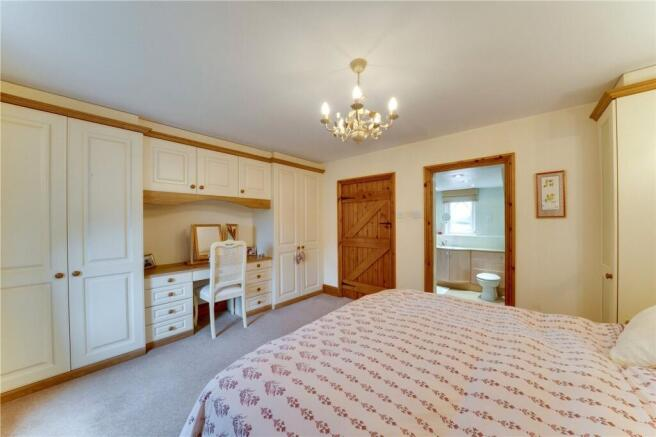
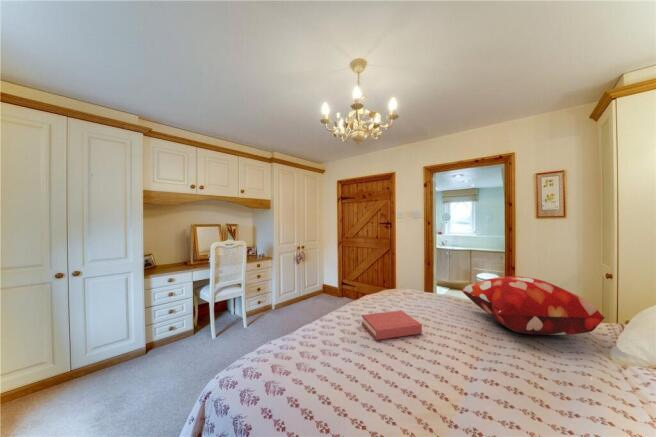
+ decorative pillow (522, 301)
+ hardback book (390, 324)
